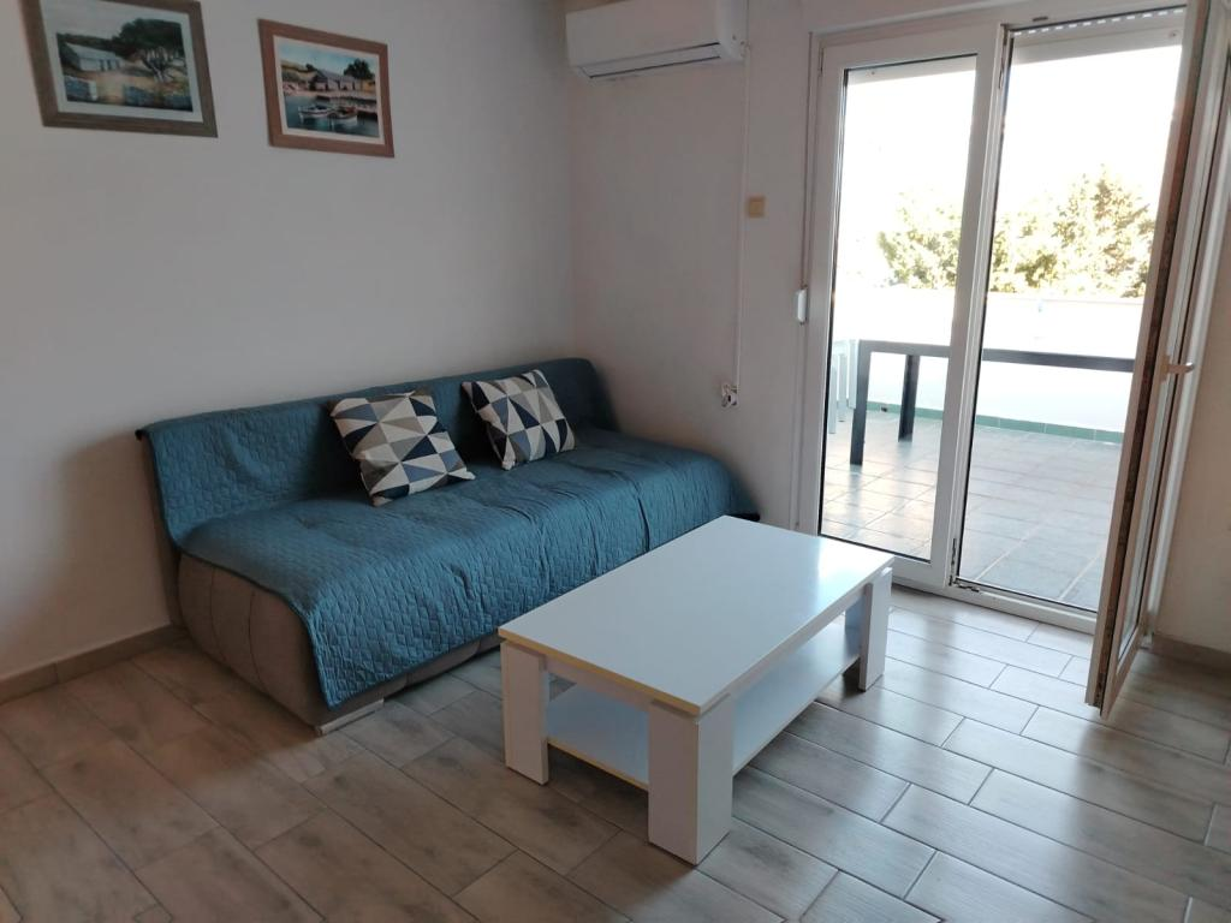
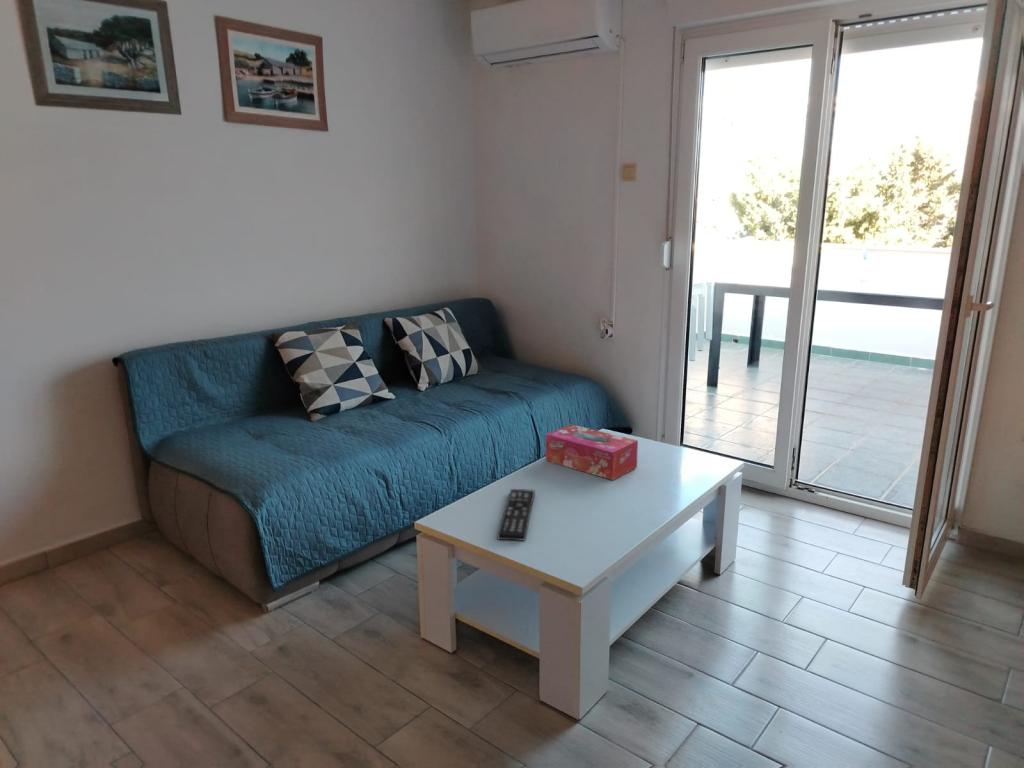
+ tissue box (590, 450)
+ remote control (517, 512)
